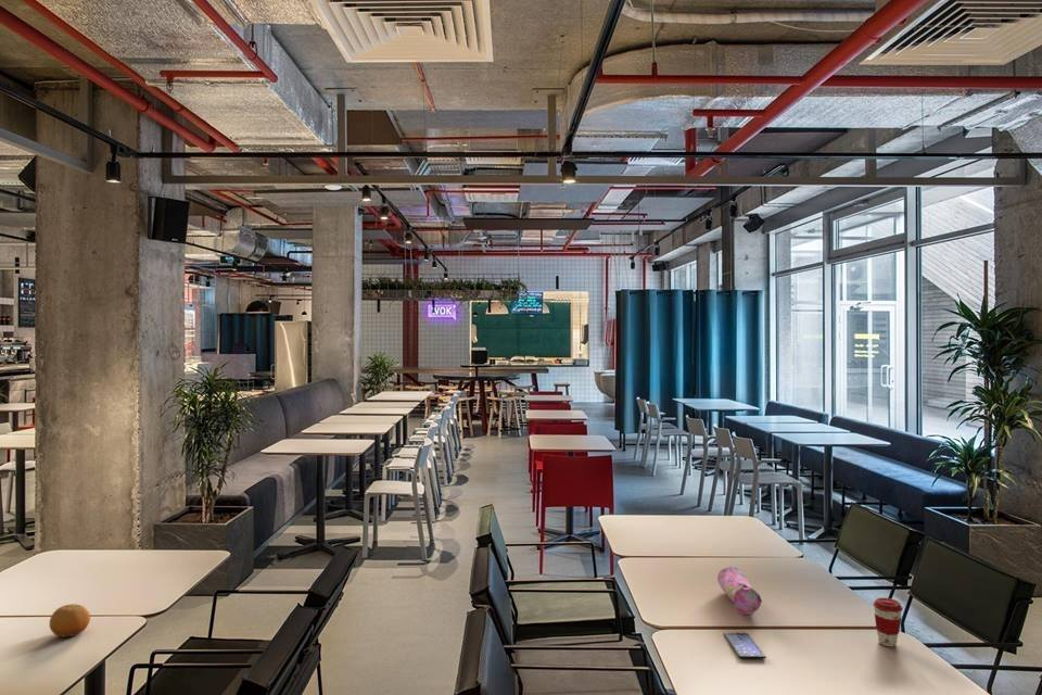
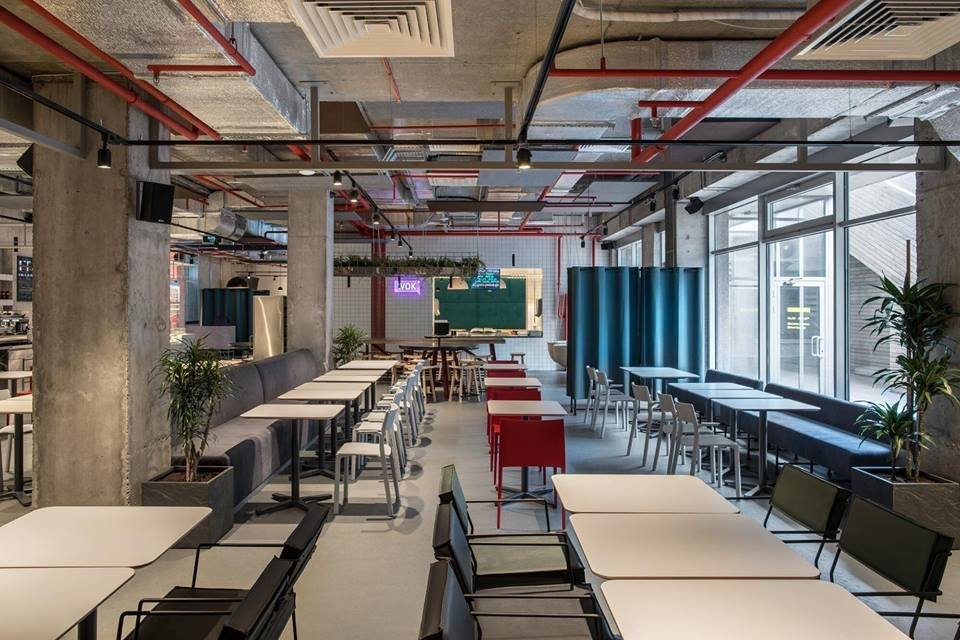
- coffee cup (887, 622)
- pencil case (738, 589)
- fruit (69, 620)
- smartphone (744, 645)
